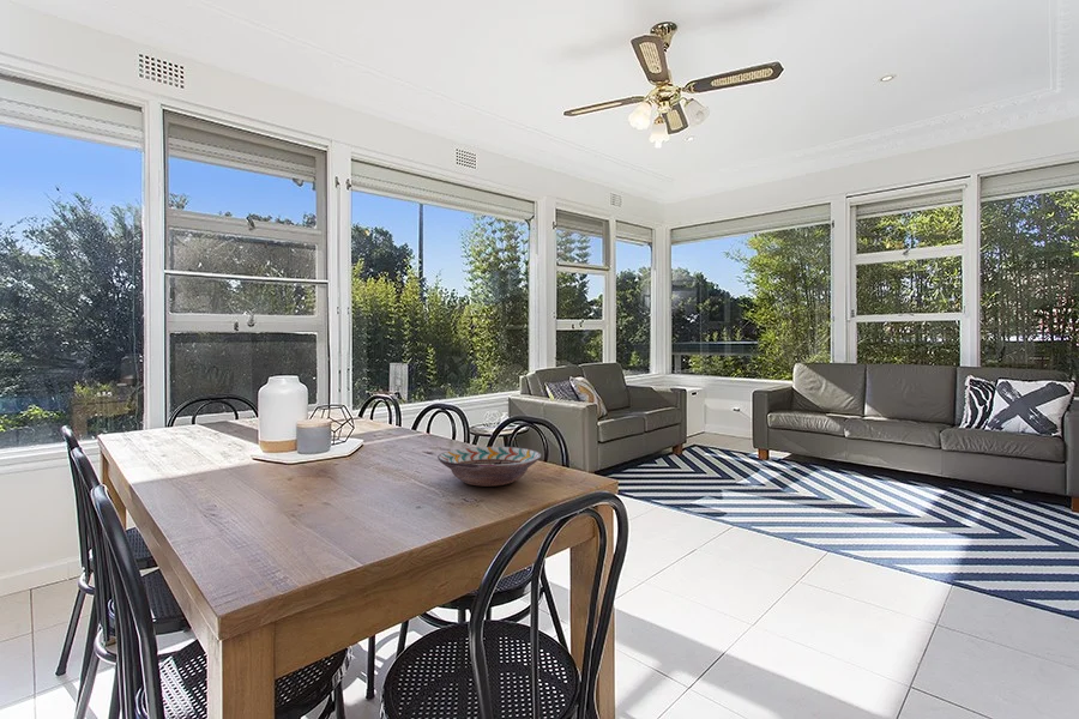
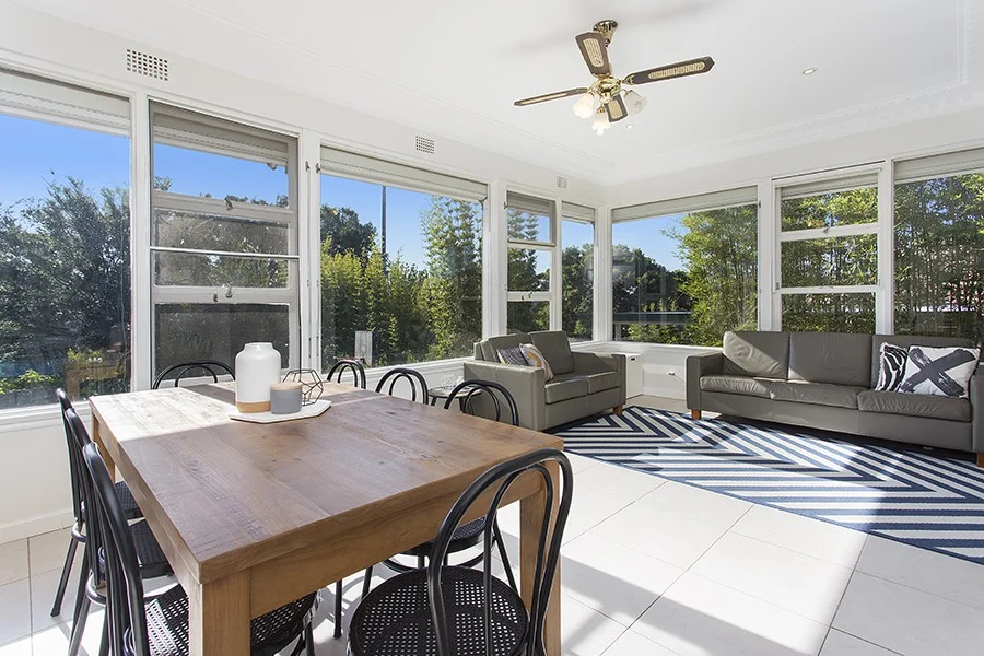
- decorative bowl (489, 467)
